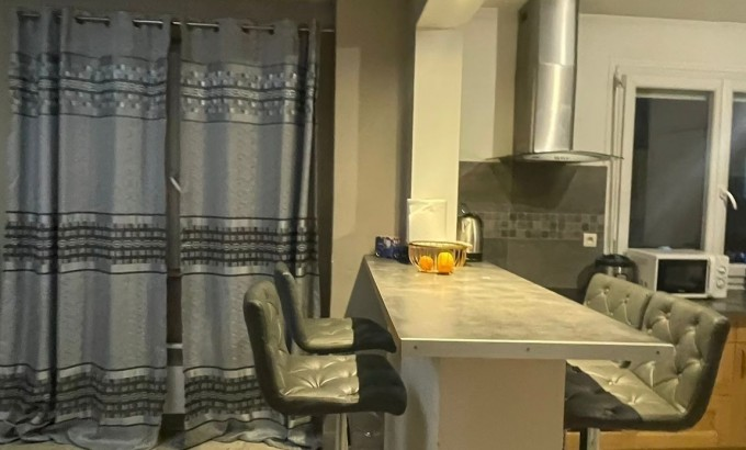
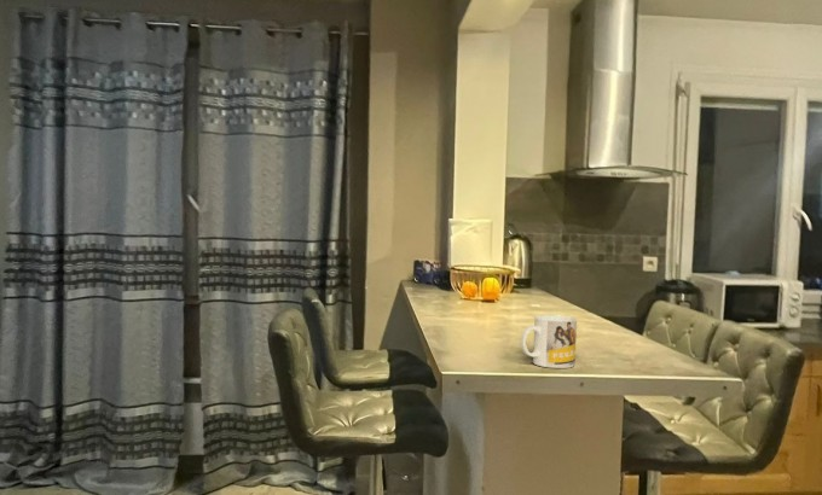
+ mug (546, 340)
